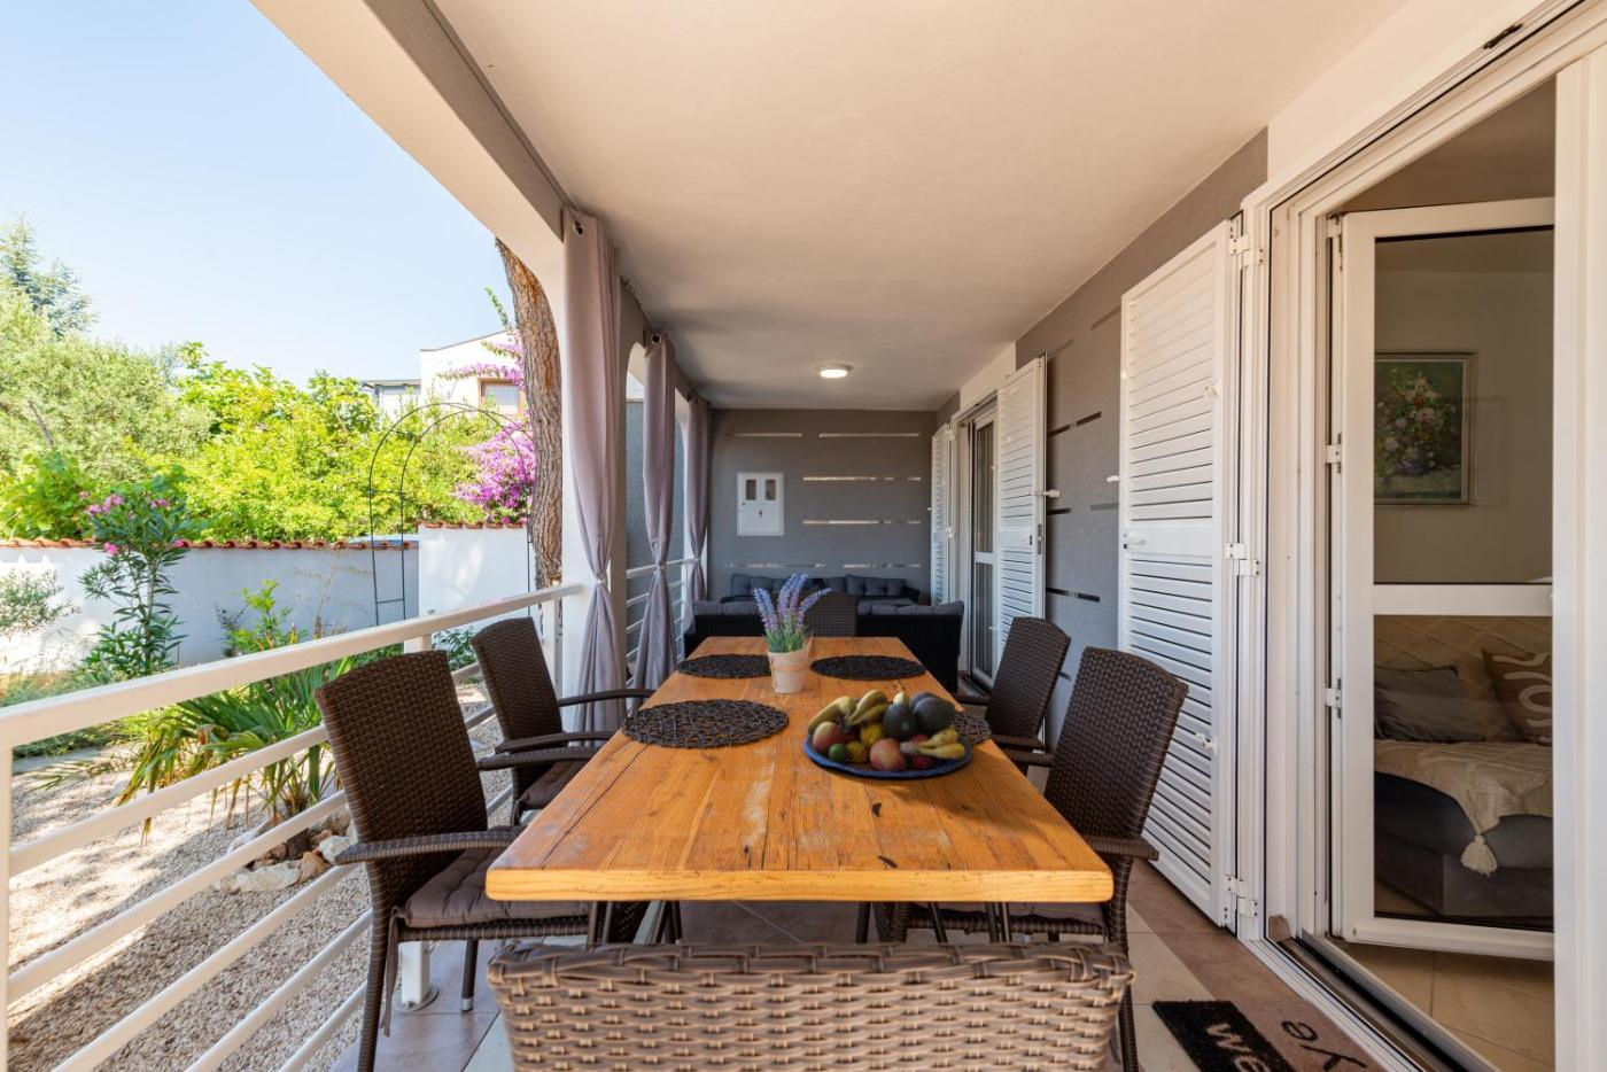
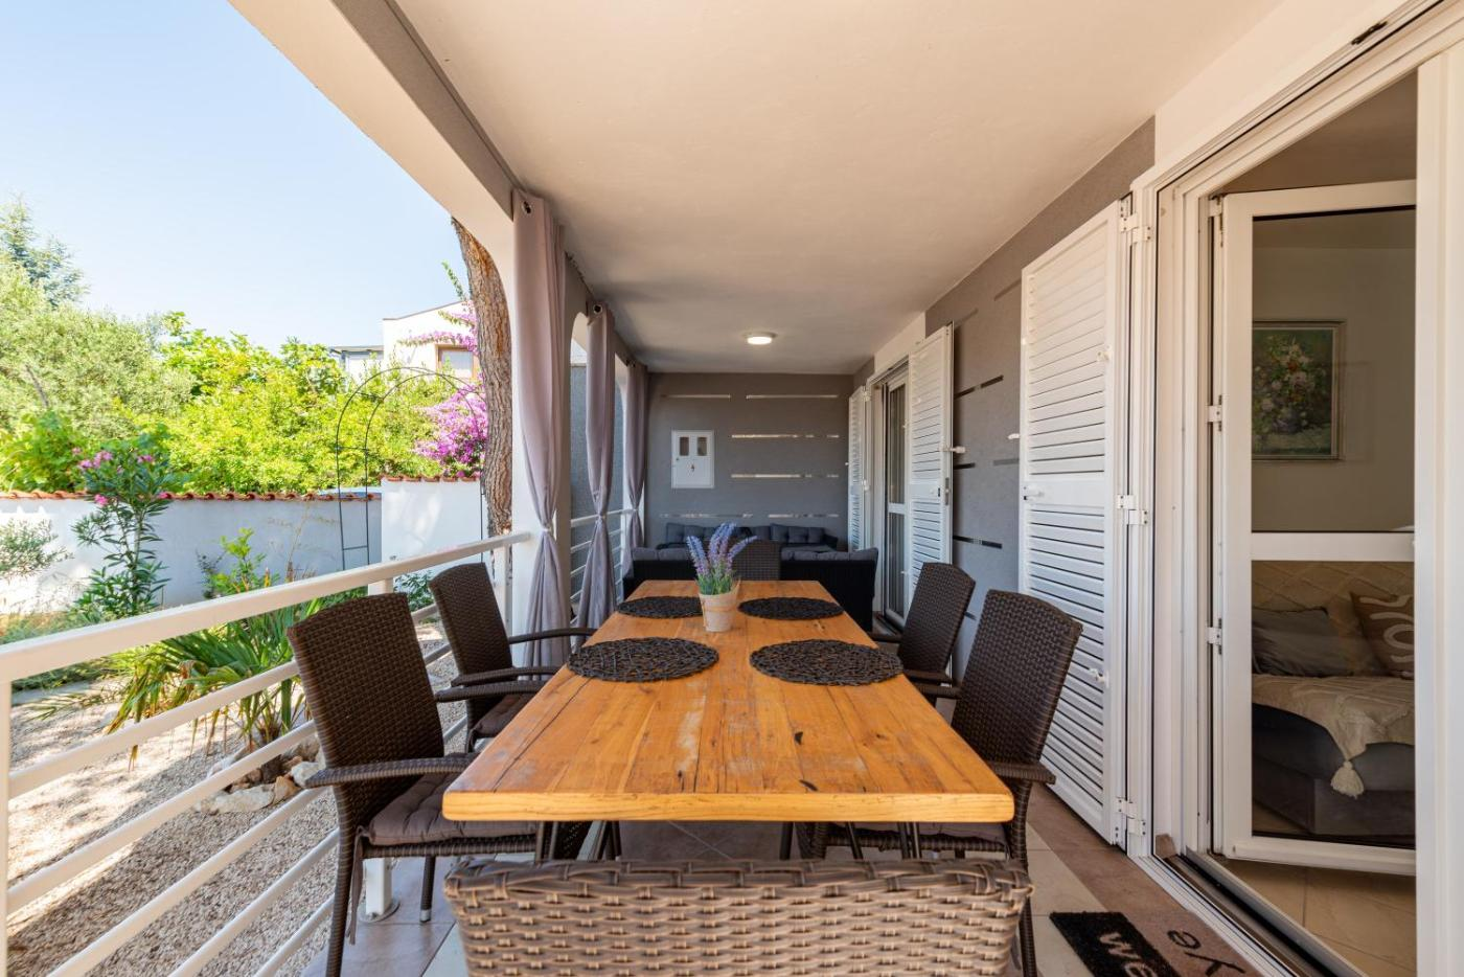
- fruit bowl (885, 719)
